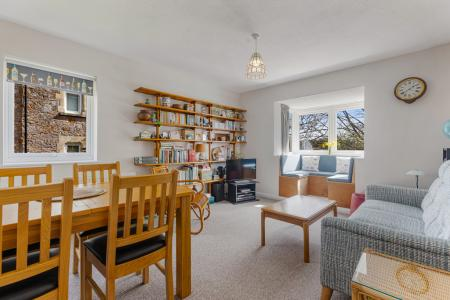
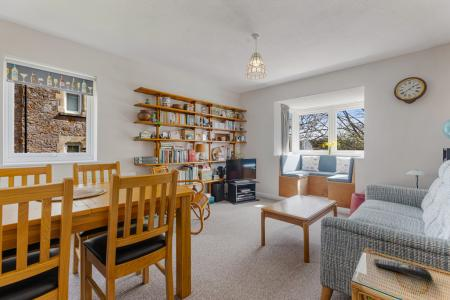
+ remote control (401, 268)
